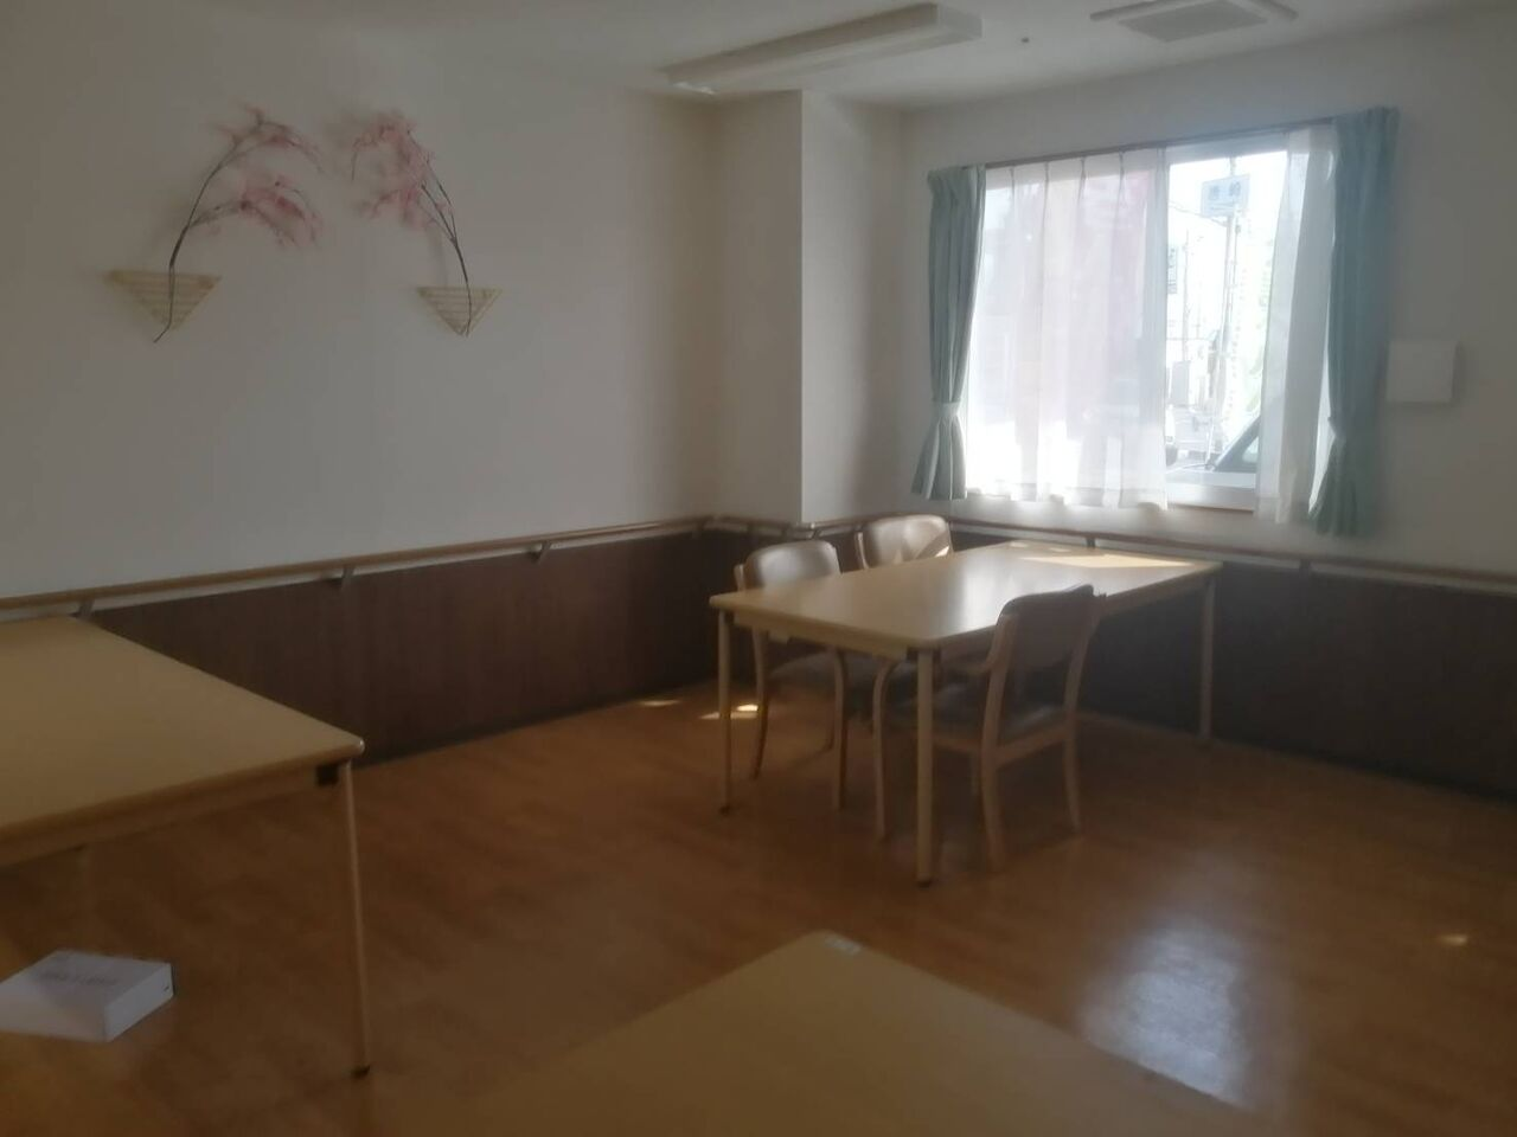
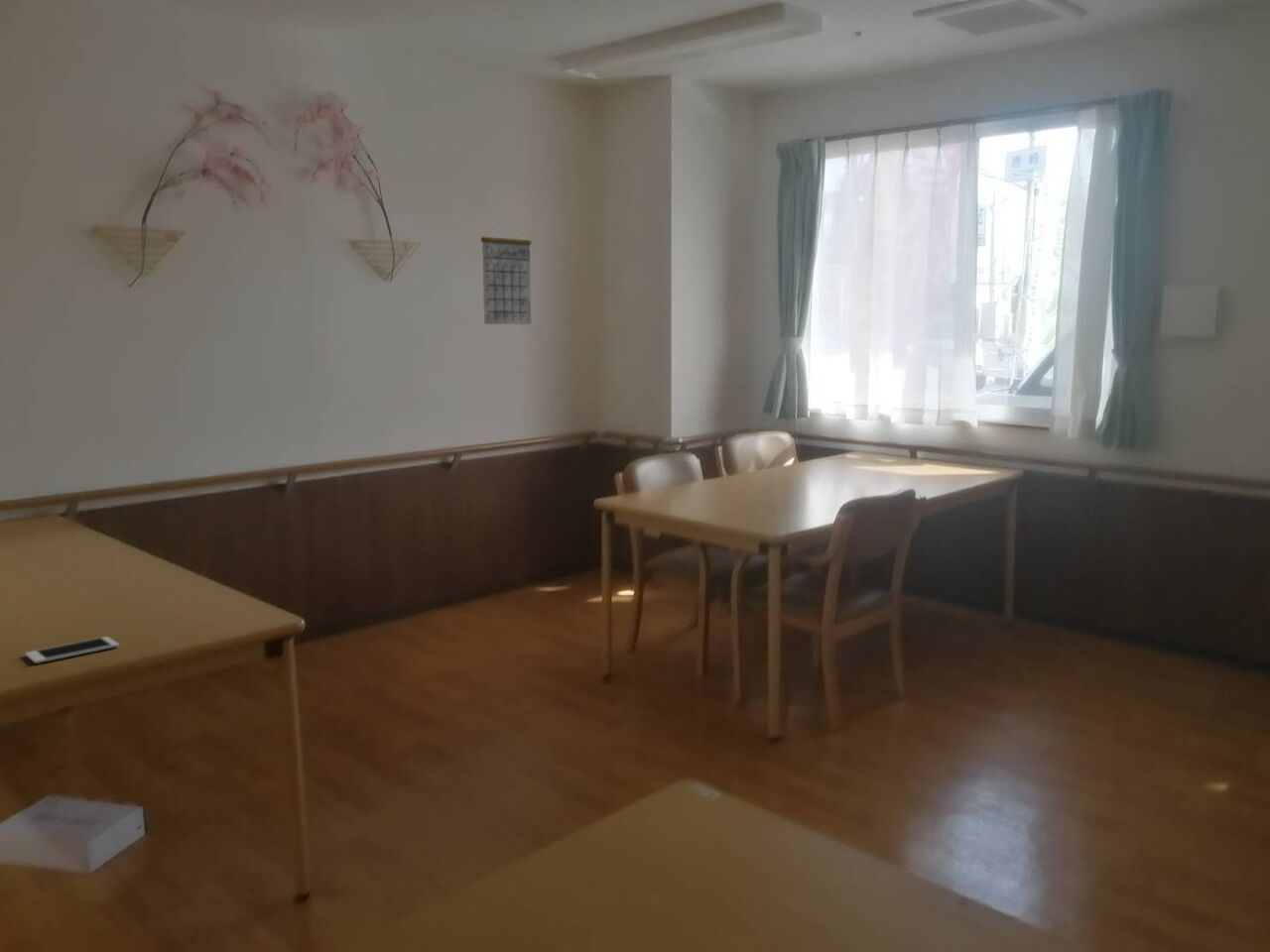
+ calendar (507, 271)
+ cell phone (72, 650)
